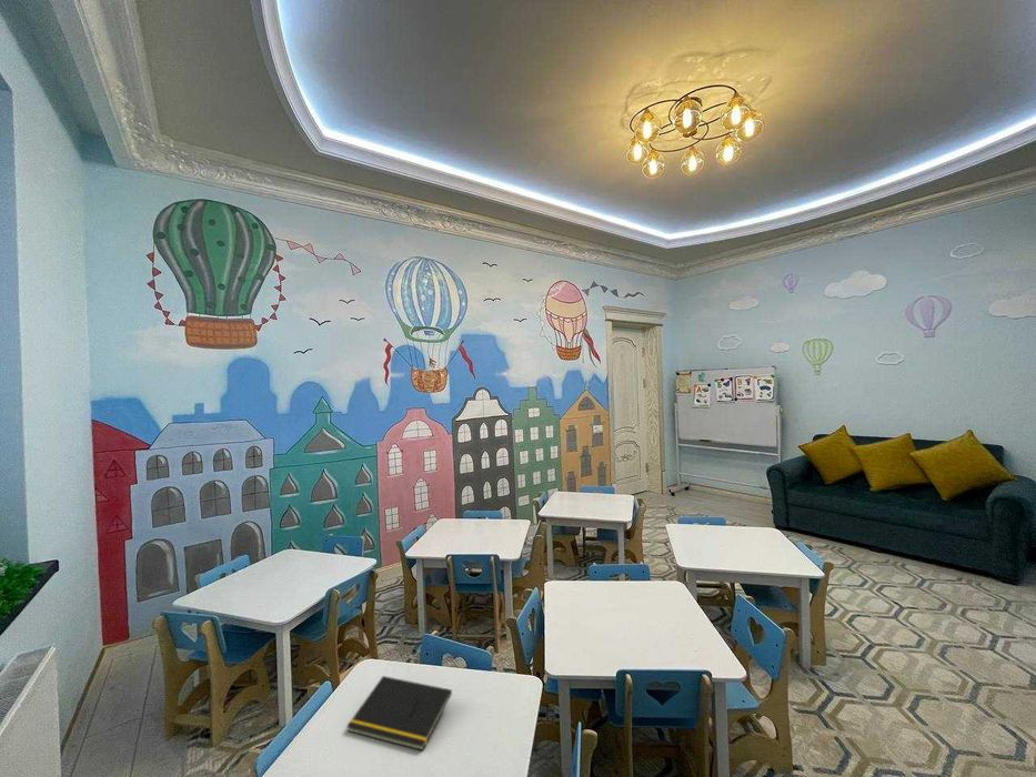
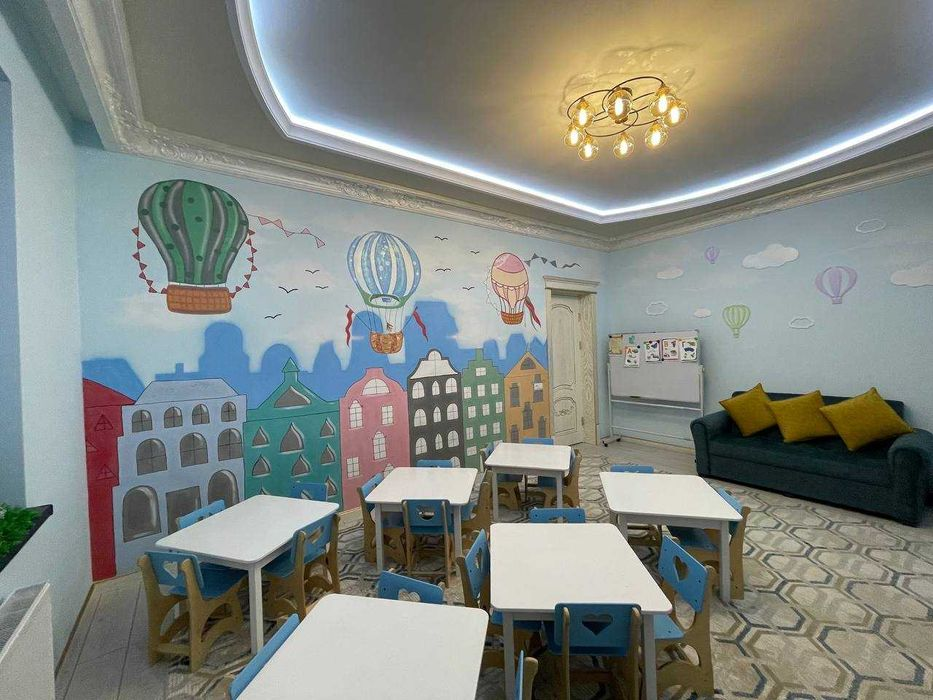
- notepad (401, 709)
